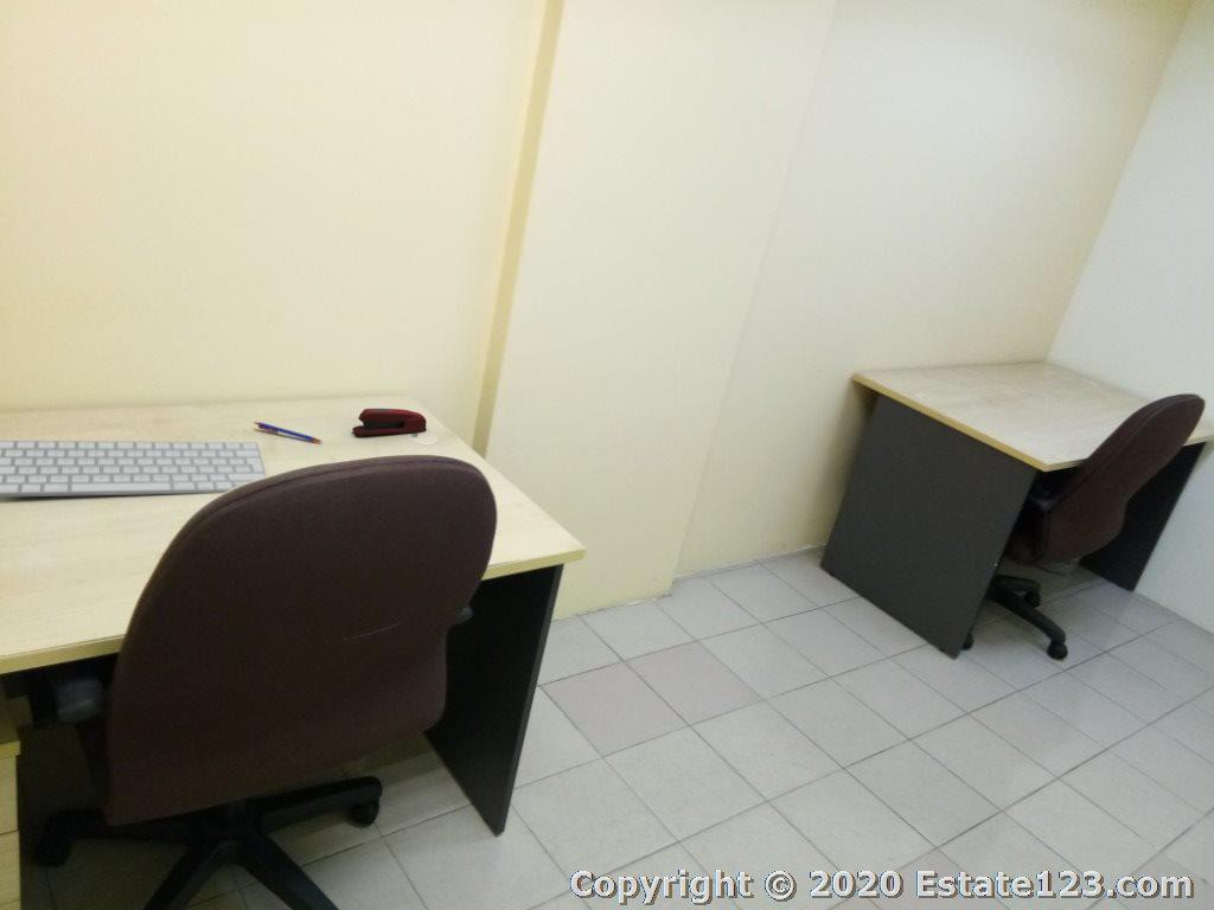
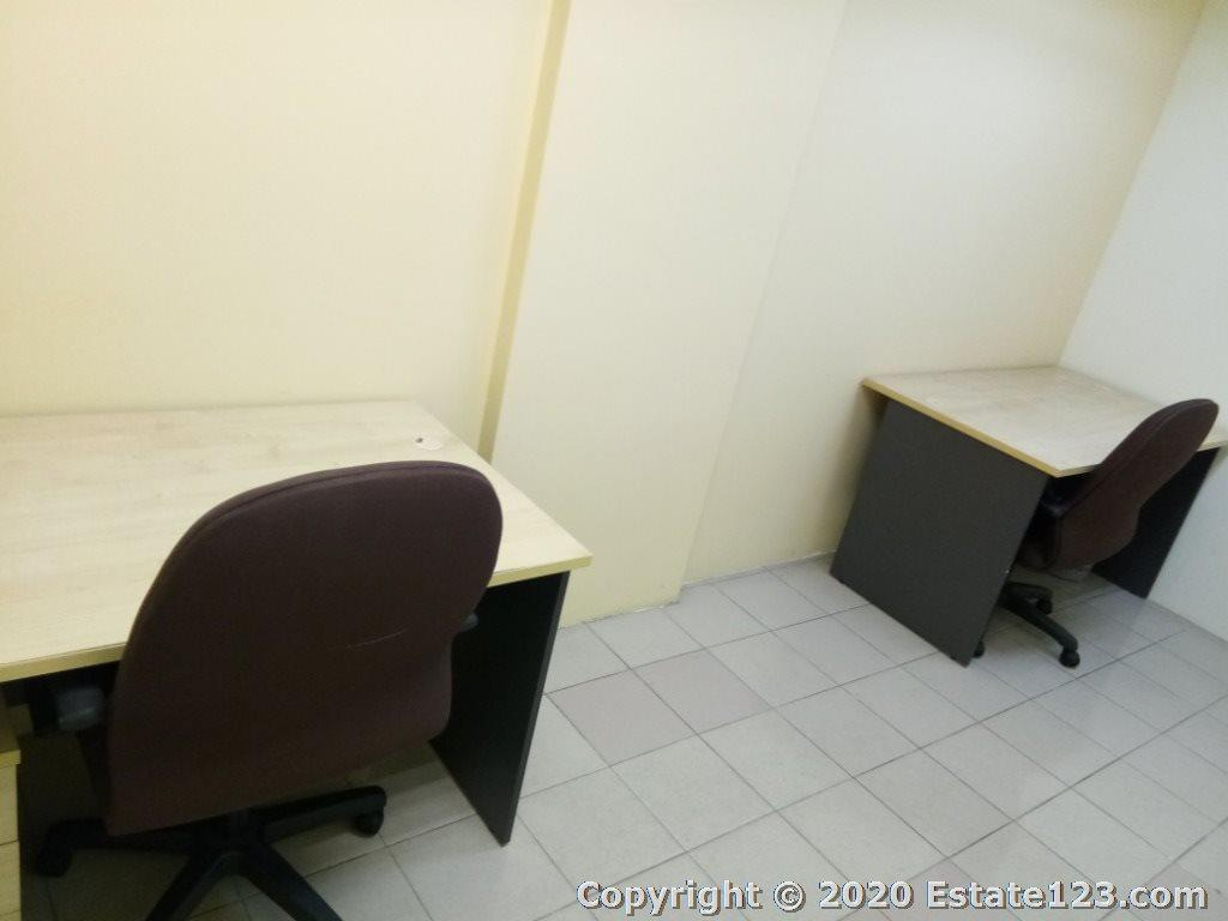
- computer keyboard (130, 467)
- pen (288, 431)
- stapler (391, 419)
